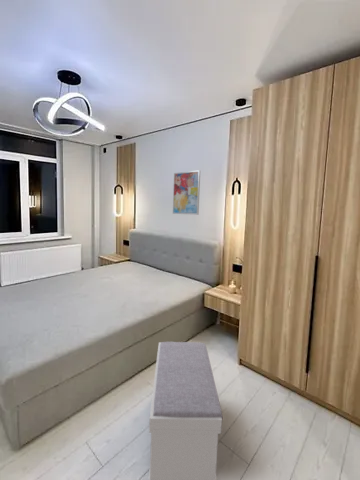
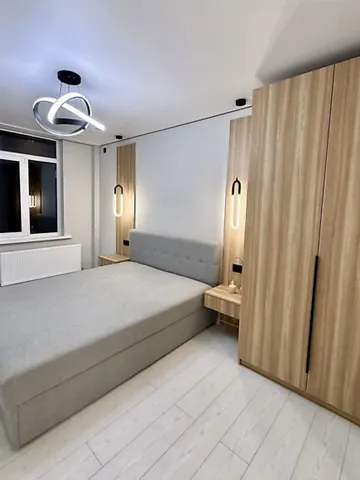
- bench (182, 402)
- wall art (185, 193)
